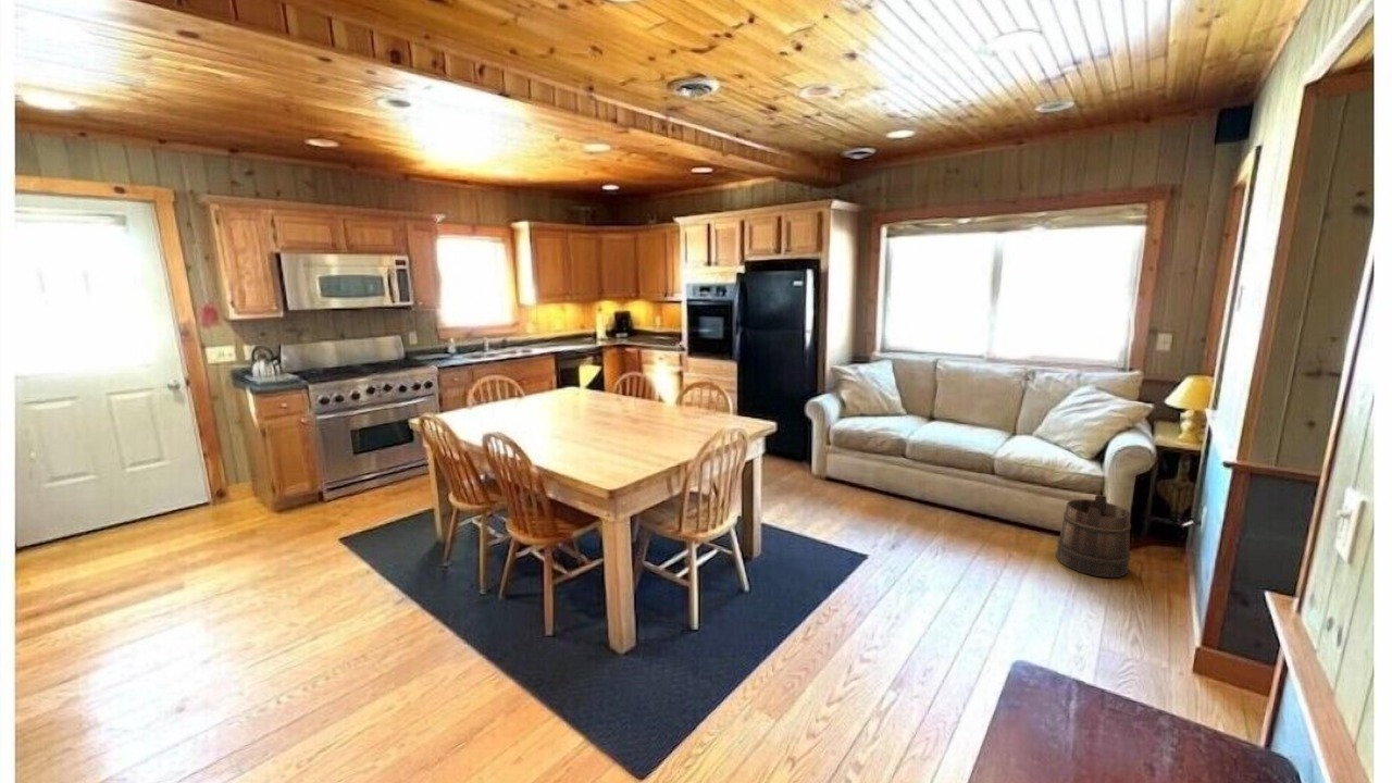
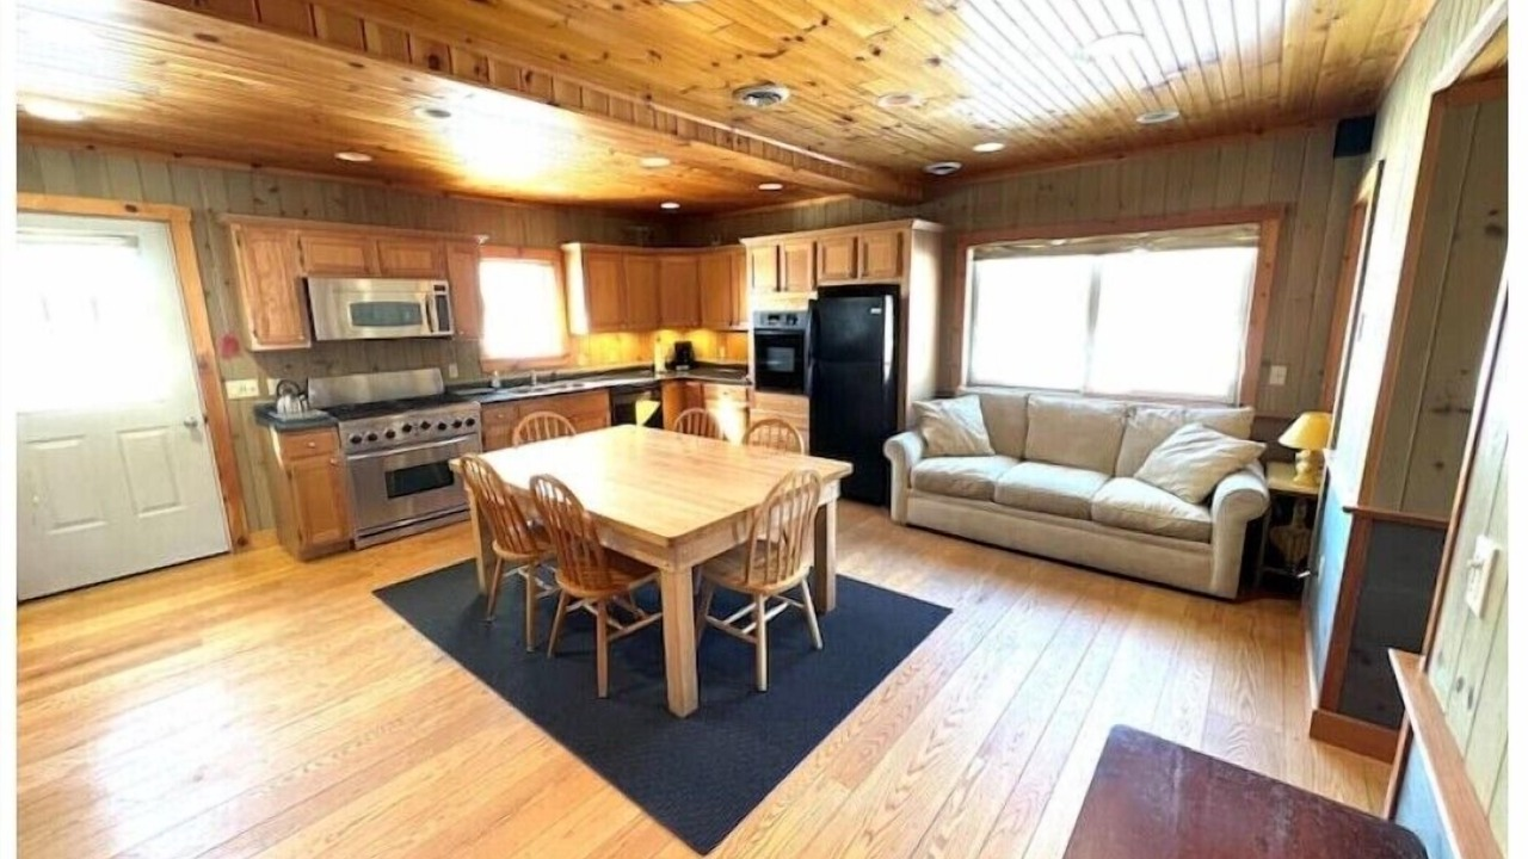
- bucket (1094, 532)
